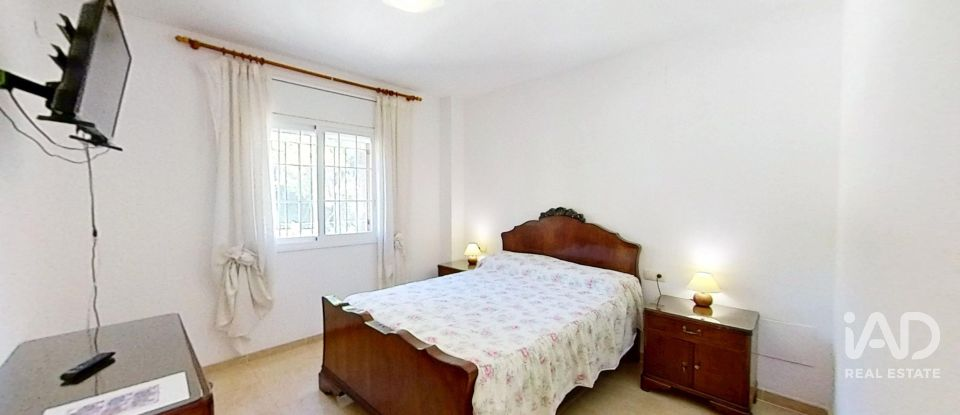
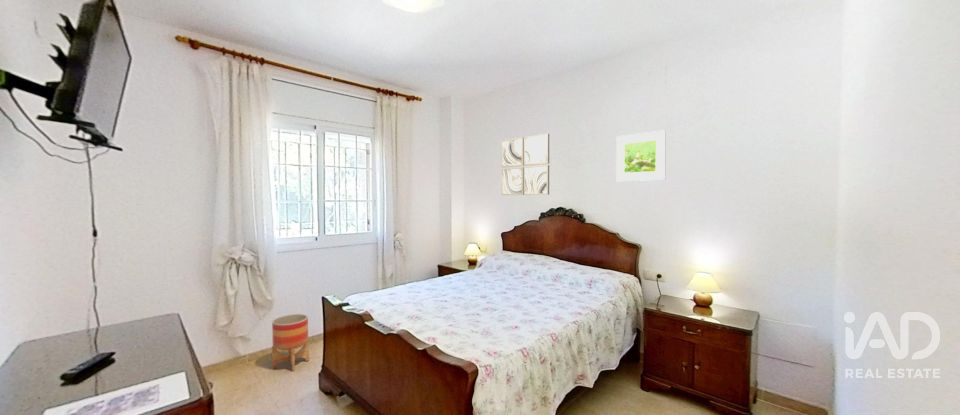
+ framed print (639, 157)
+ wall art (523, 165)
+ planter (290, 341)
